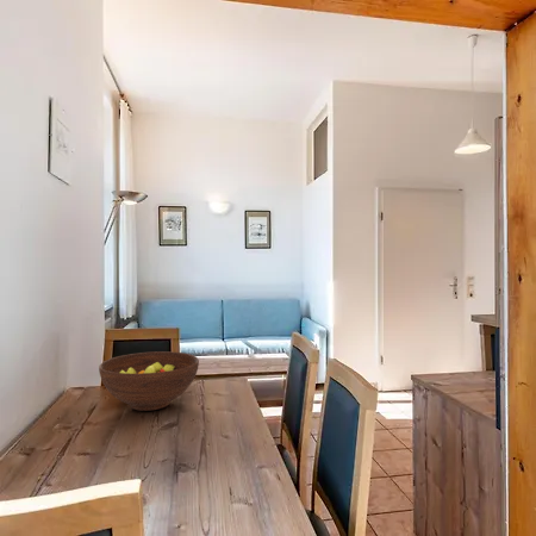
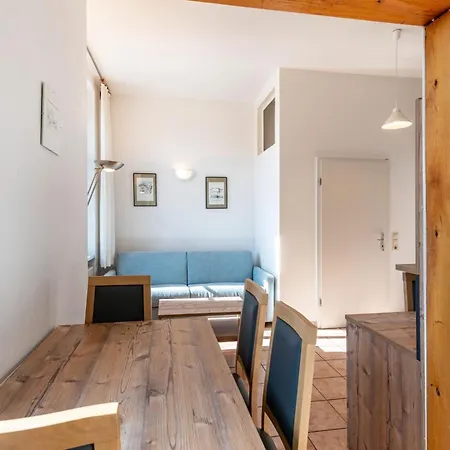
- fruit bowl (150, 382)
